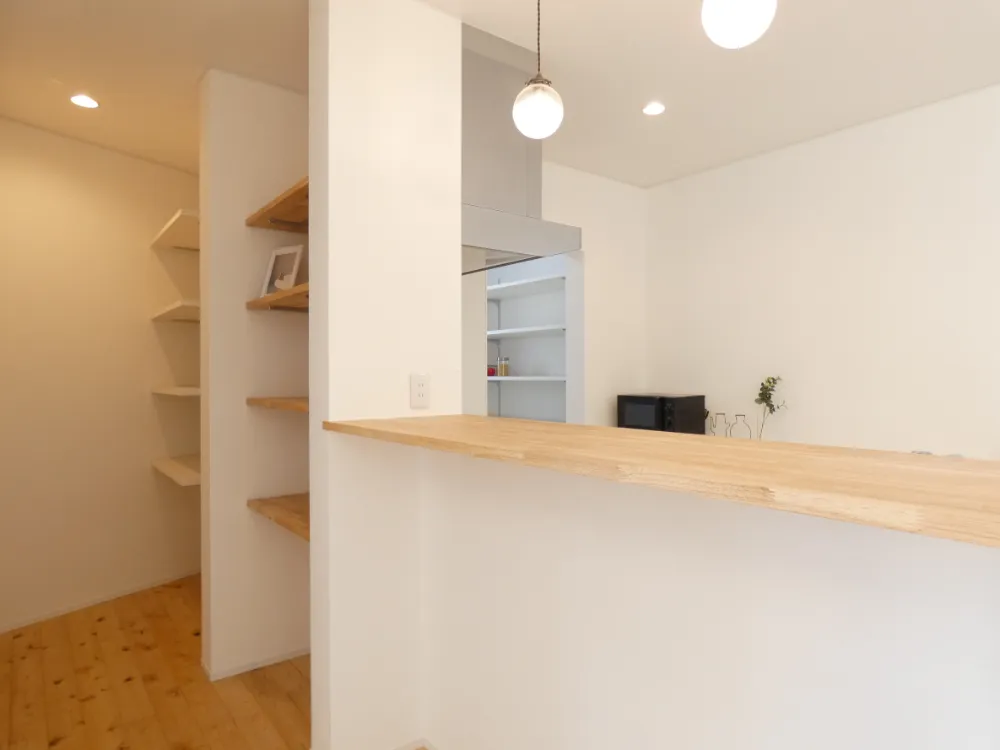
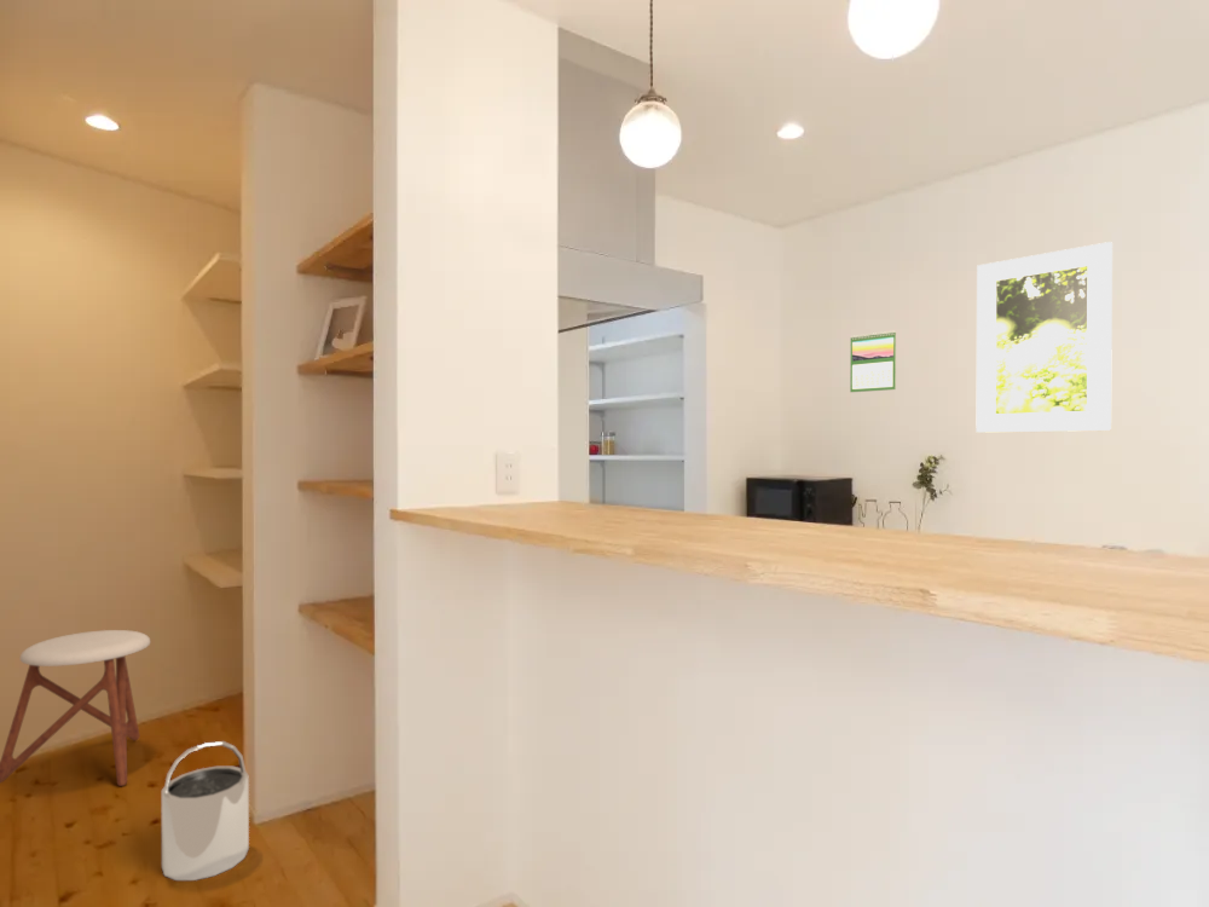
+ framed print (1040, 342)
+ stool (92, 706)
+ calendar (872, 362)
+ bucket (206, 801)
